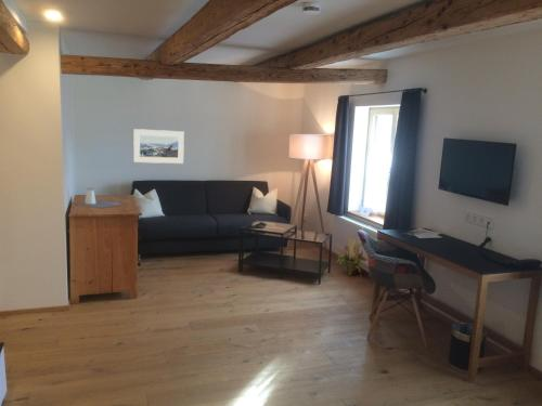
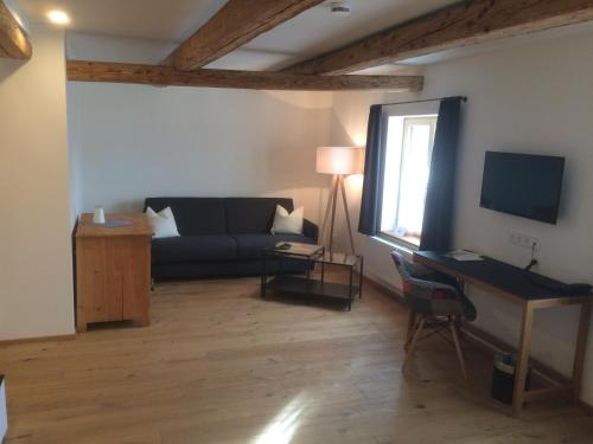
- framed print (158, 146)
- decorative plant (352, 251)
